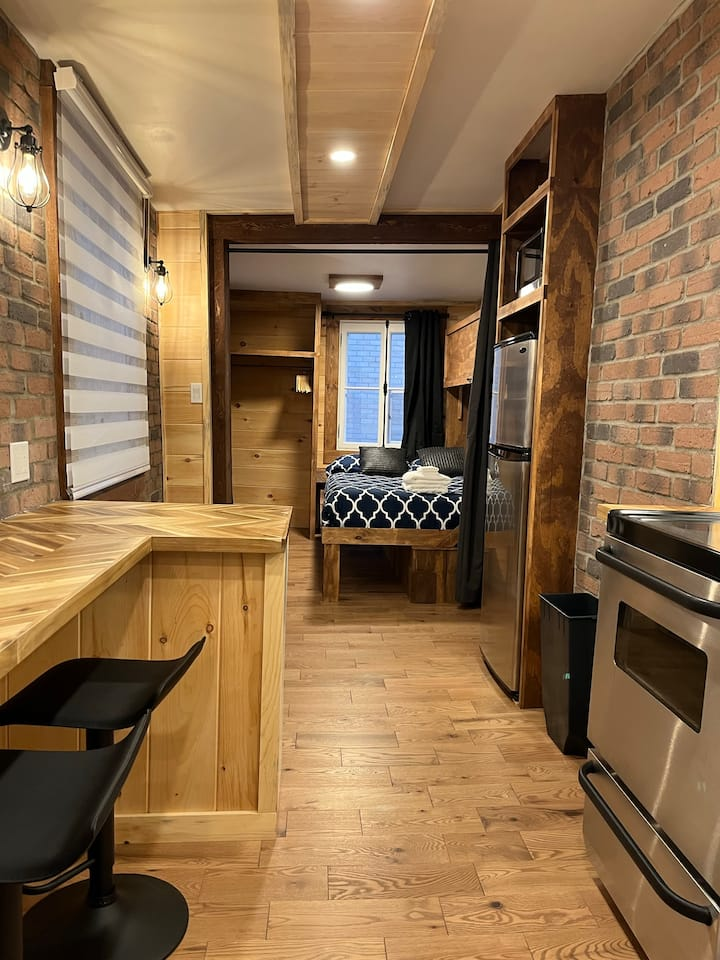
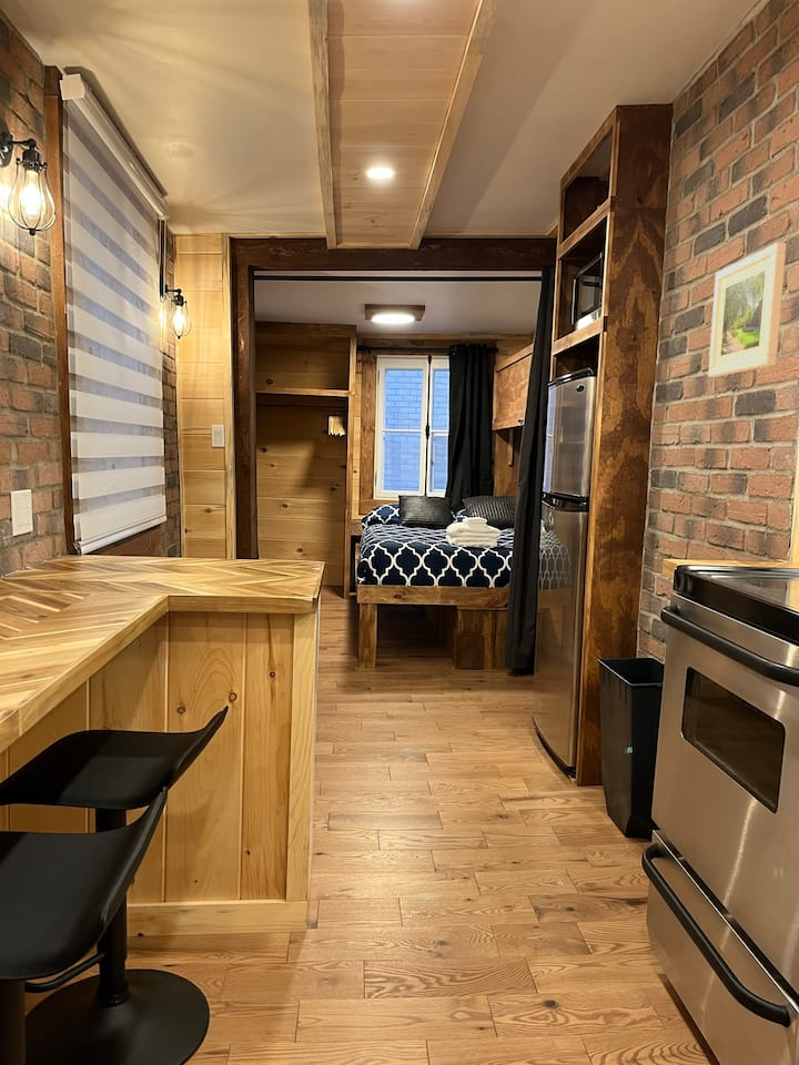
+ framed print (744, 315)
